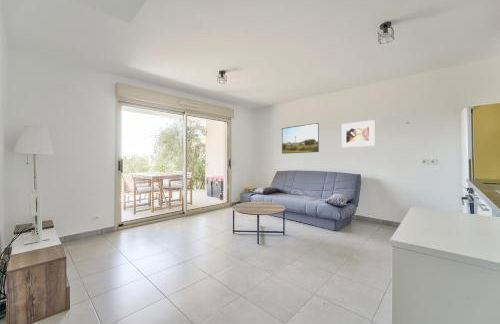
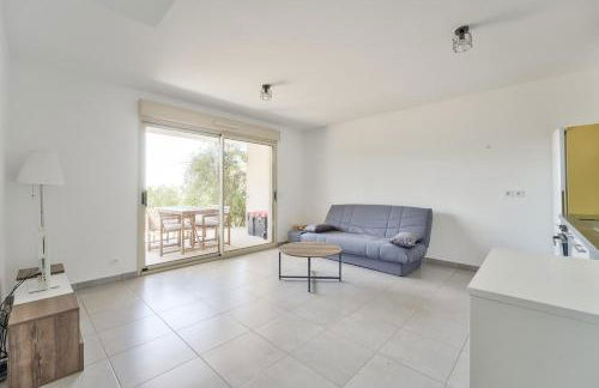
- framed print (357, 134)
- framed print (299, 139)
